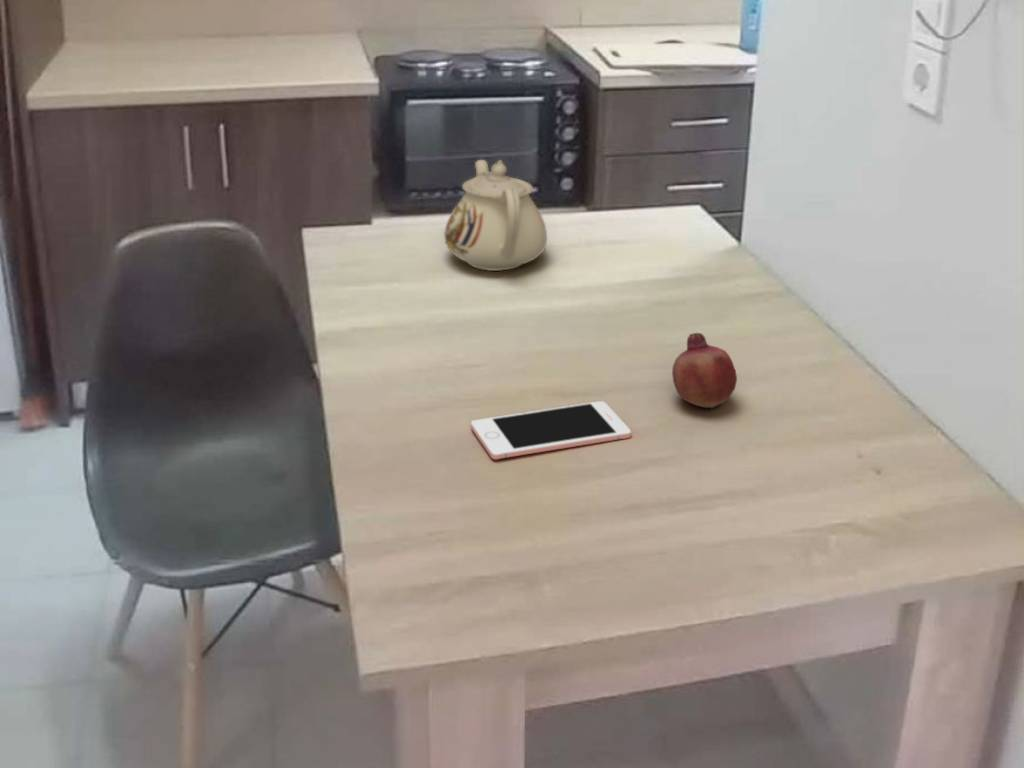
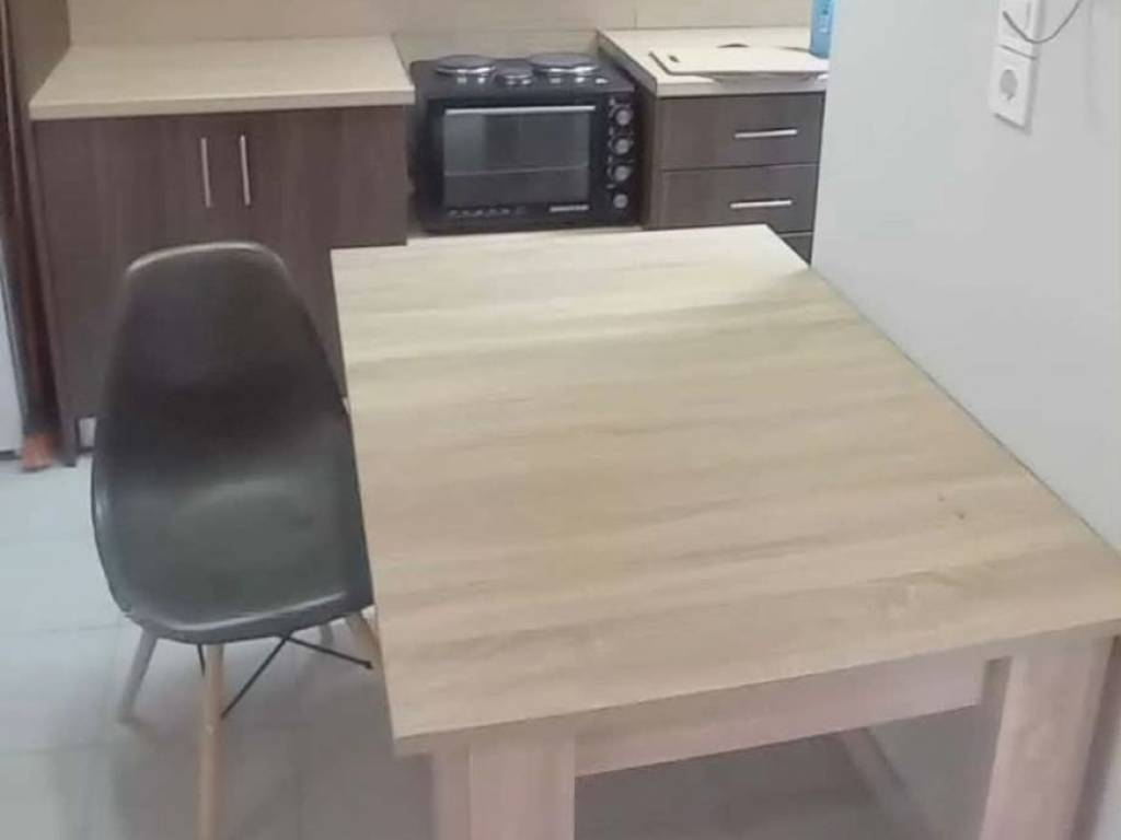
- teapot (496, 211)
- cell phone (550, 429)
- fruit (704, 371)
